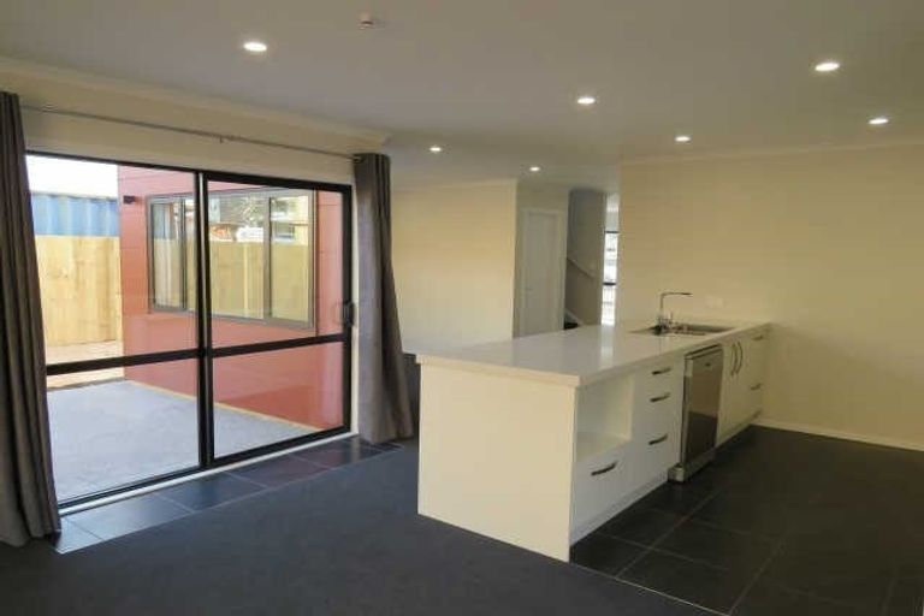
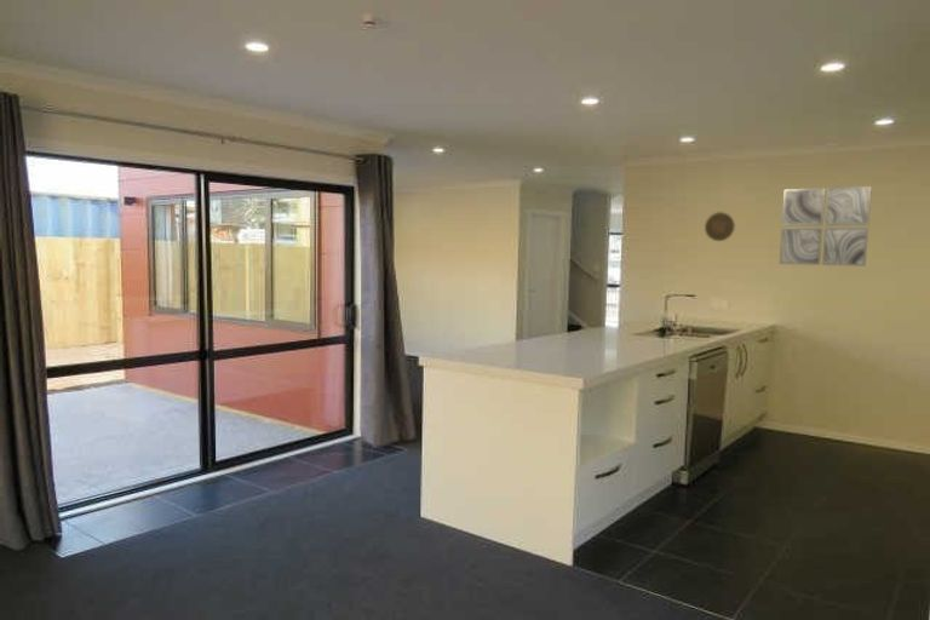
+ decorative plate (718, 226)
+ wall art (825, 228)
